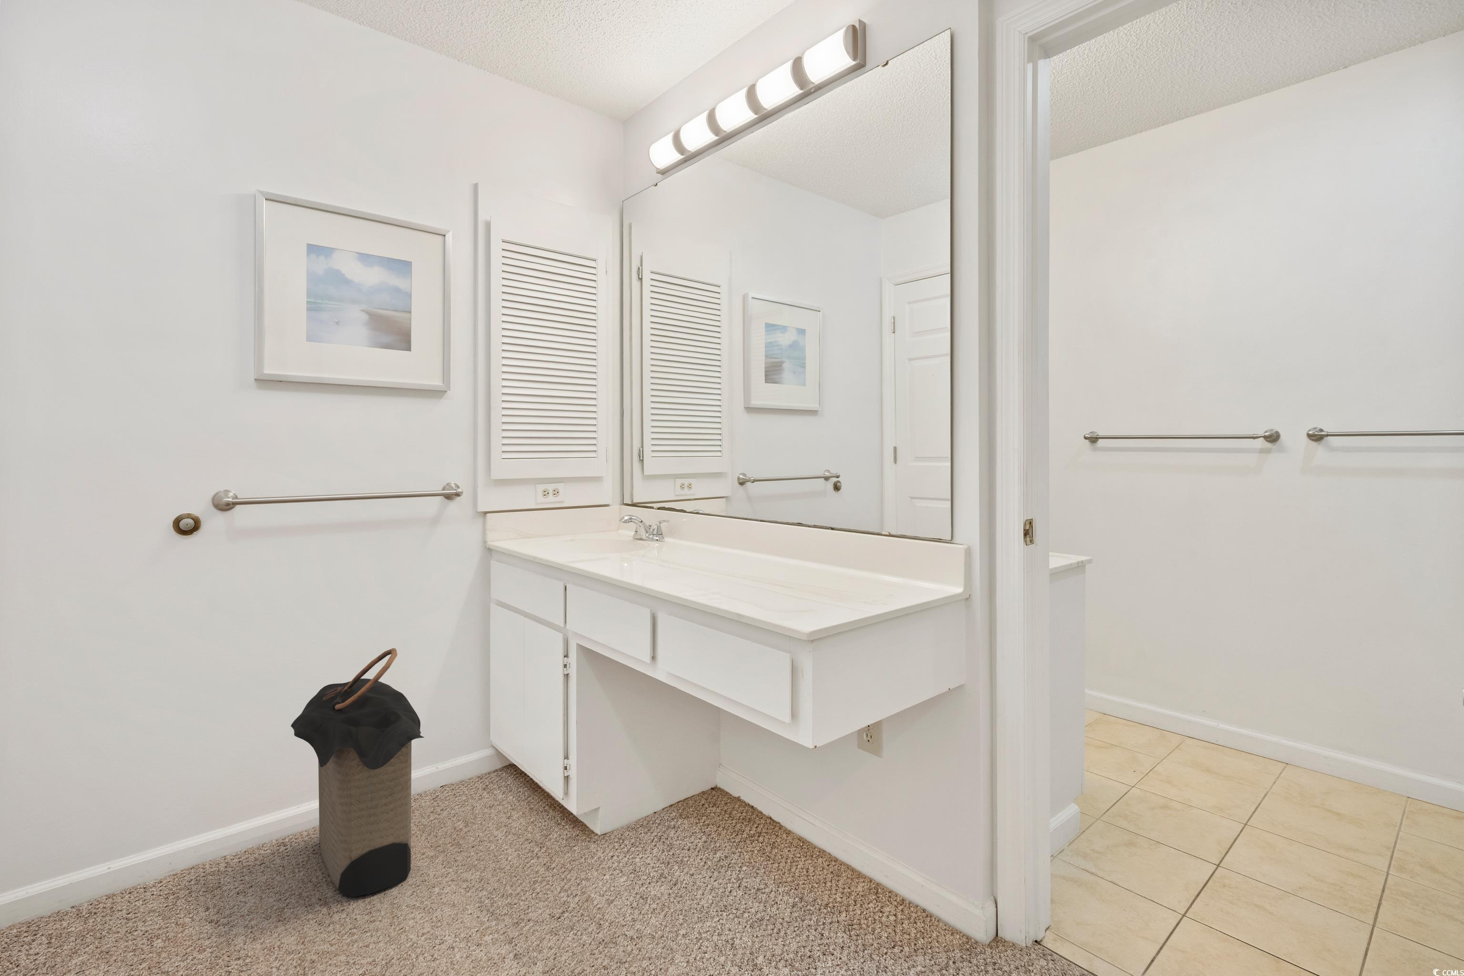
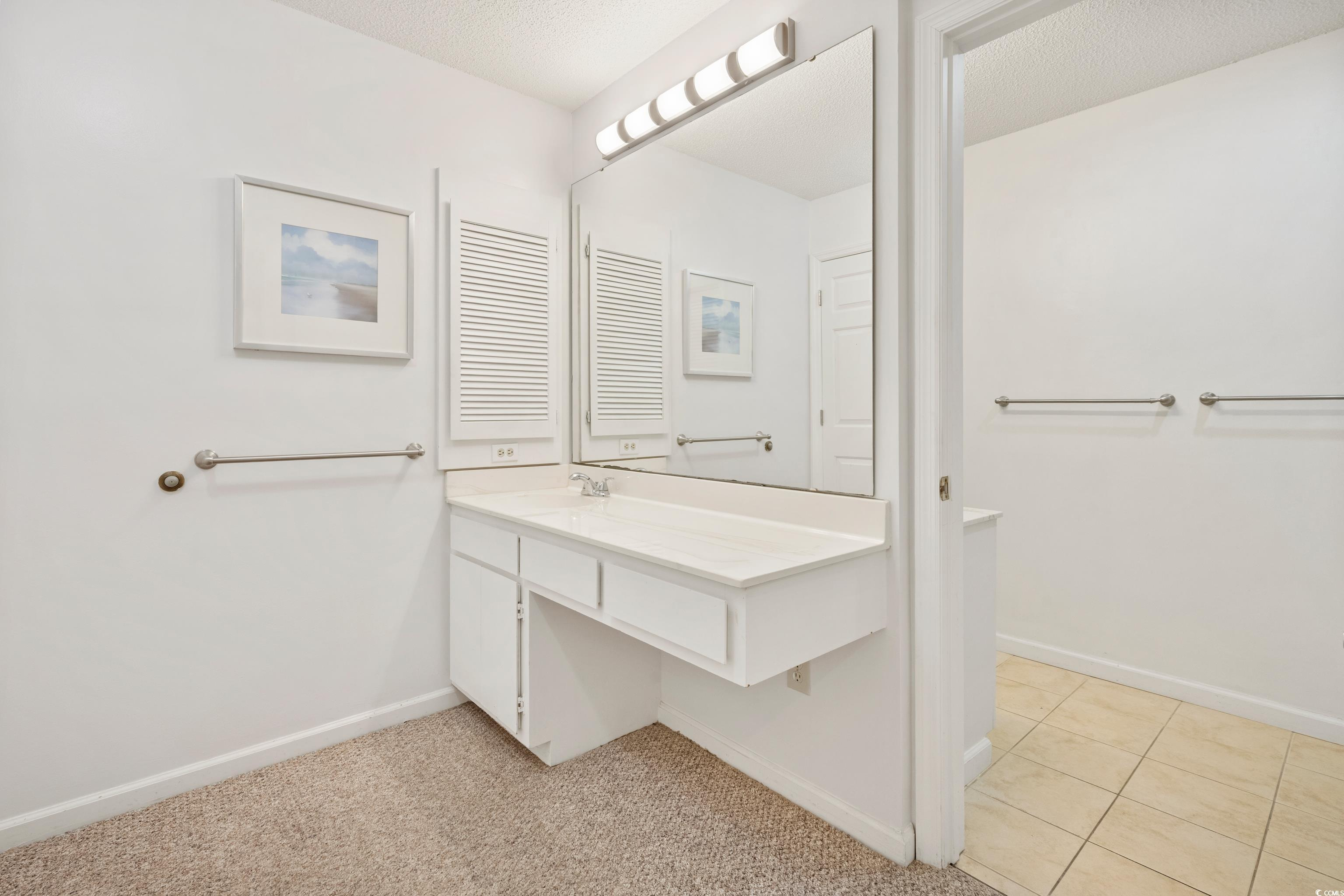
- laundry hamper (357, 753)
